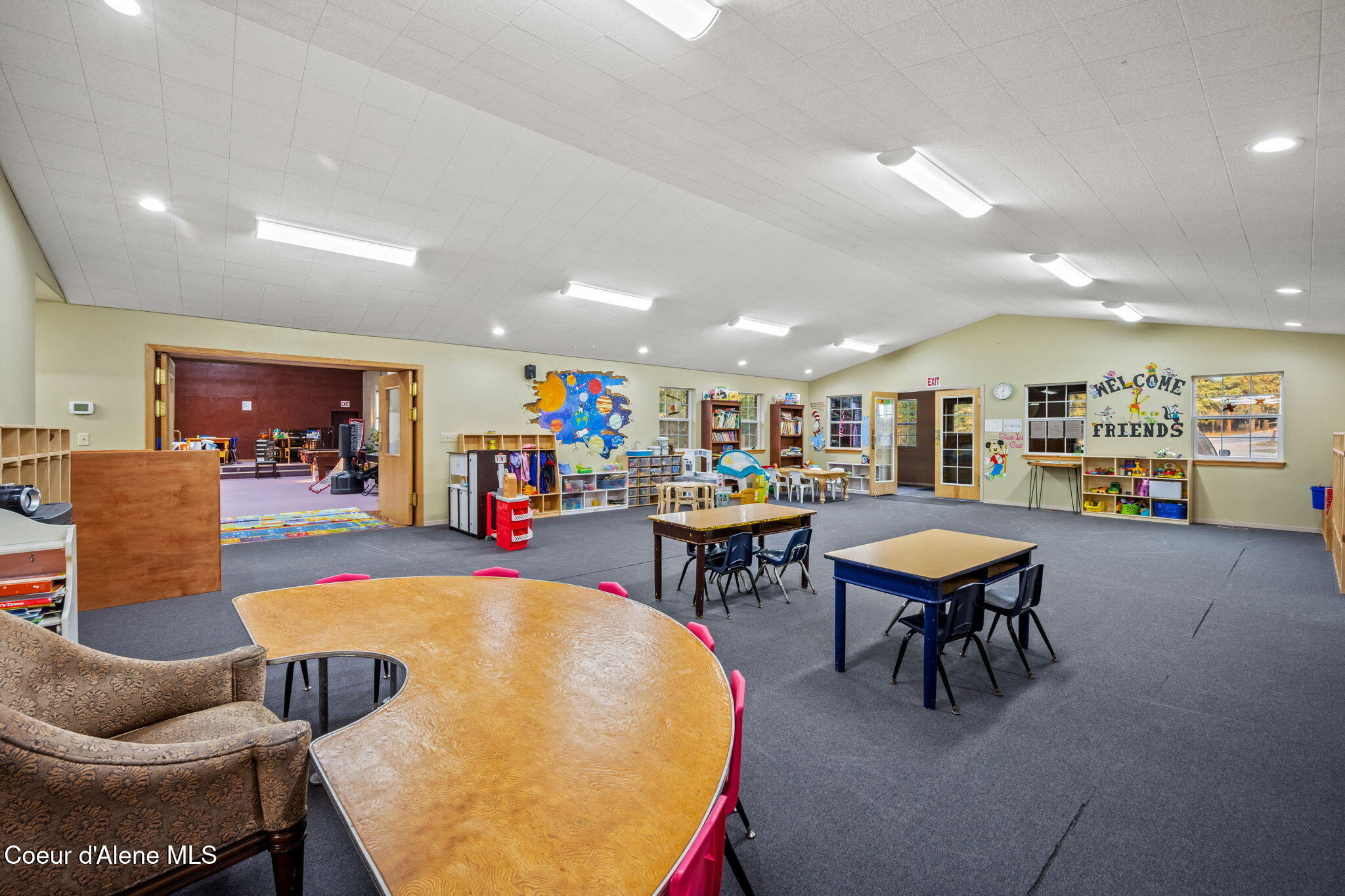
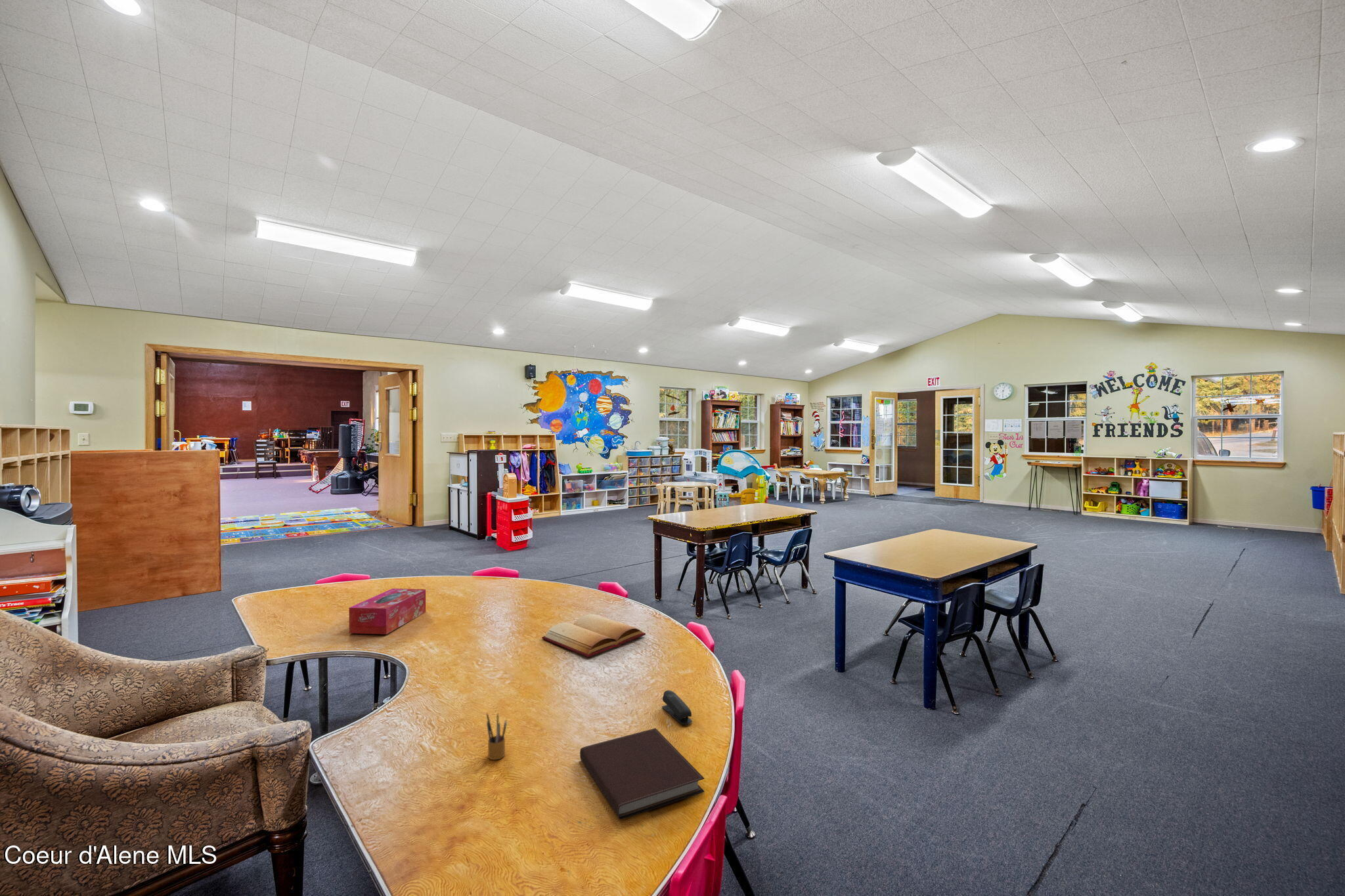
+ notebook (639, 769)
+ stapler (676, 706)
+ tissue box (389, 610)
+ pencil box (495, 736)
+ bible (594, 631)
